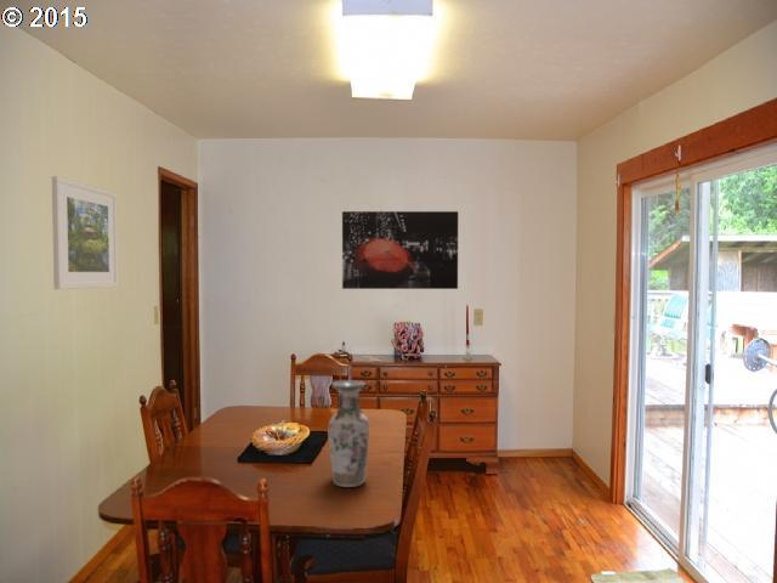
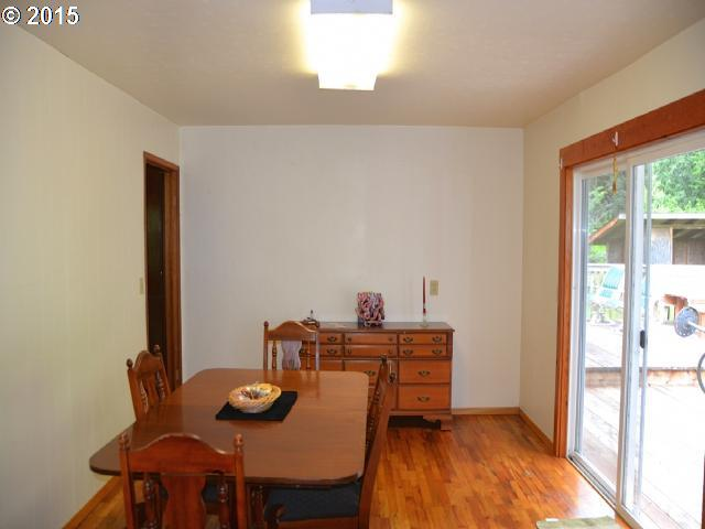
- vase (348, 431)
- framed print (87, 237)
- wall art (399, 250)
